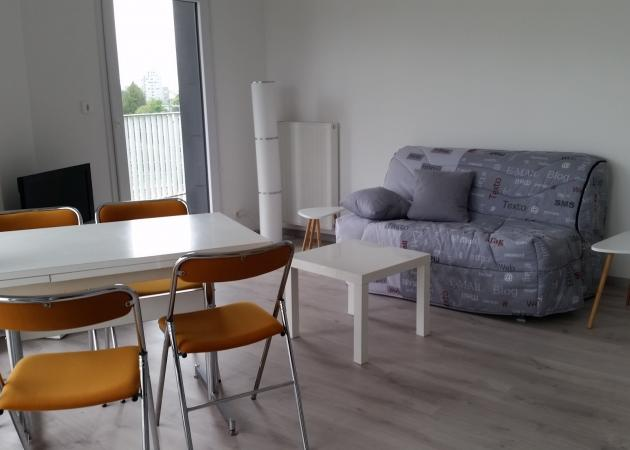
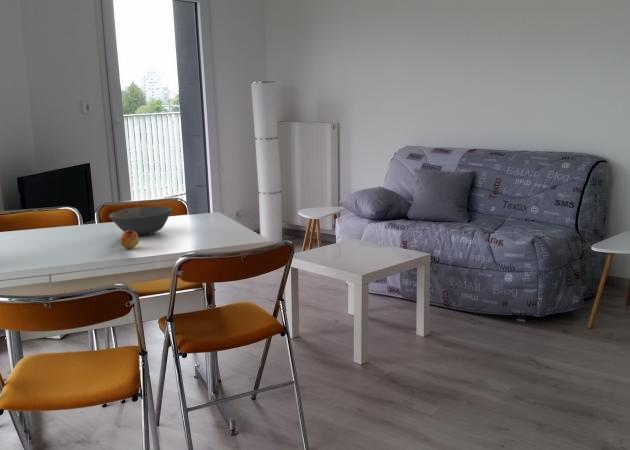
+ bowl (141, 221)
+ fruit (129, 238)
